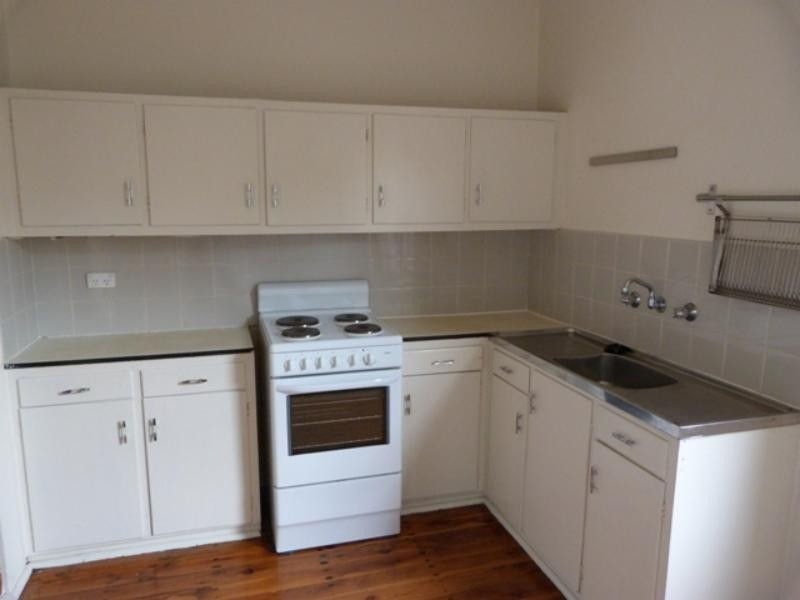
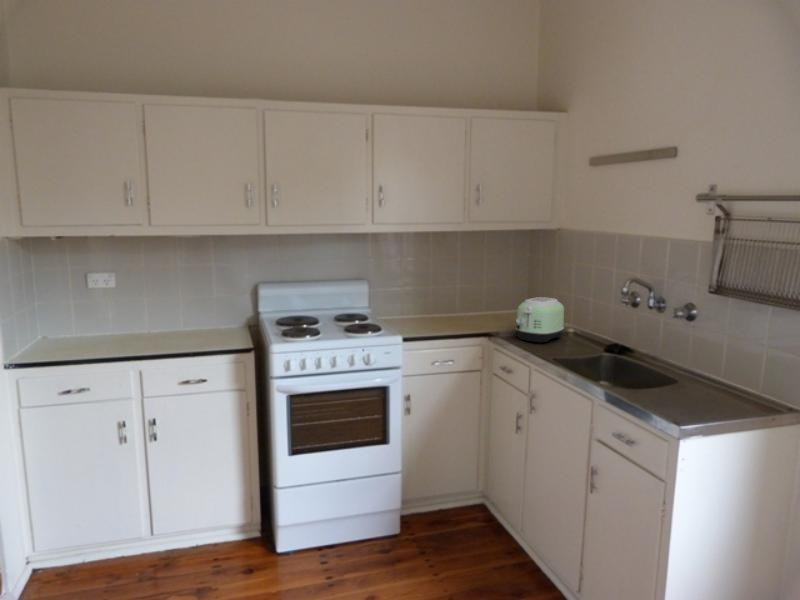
+ toaster (539, 319)
